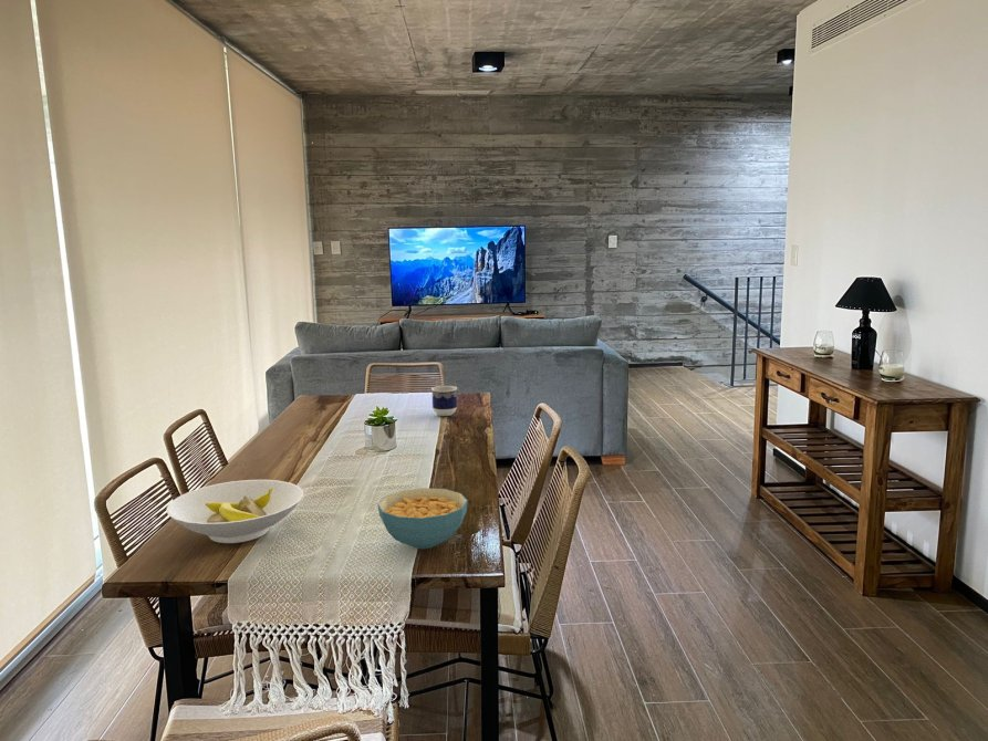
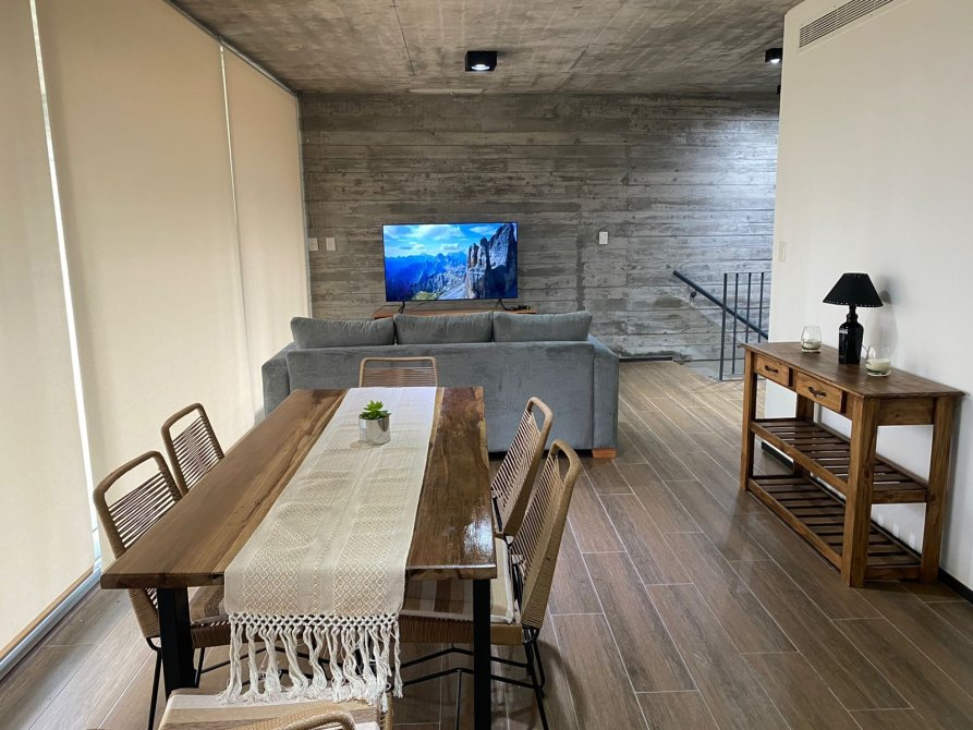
- cup (445, 400)
- cereal bowl (423, 522)
- bowl (238, 513)
